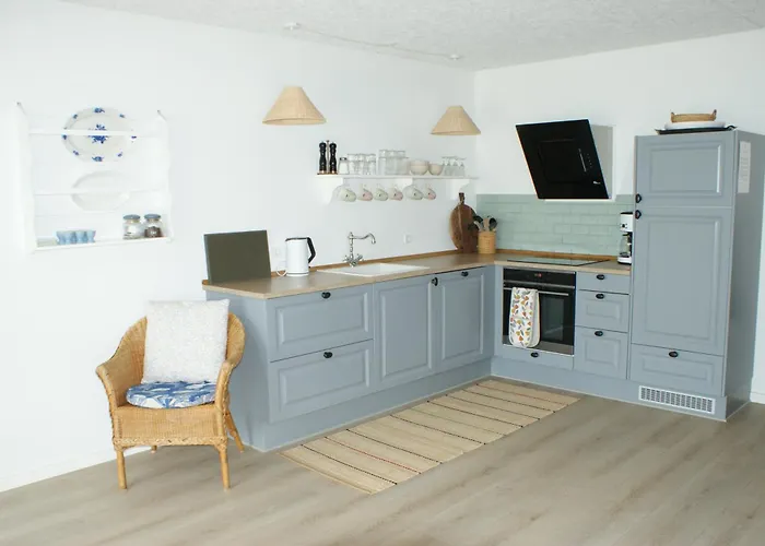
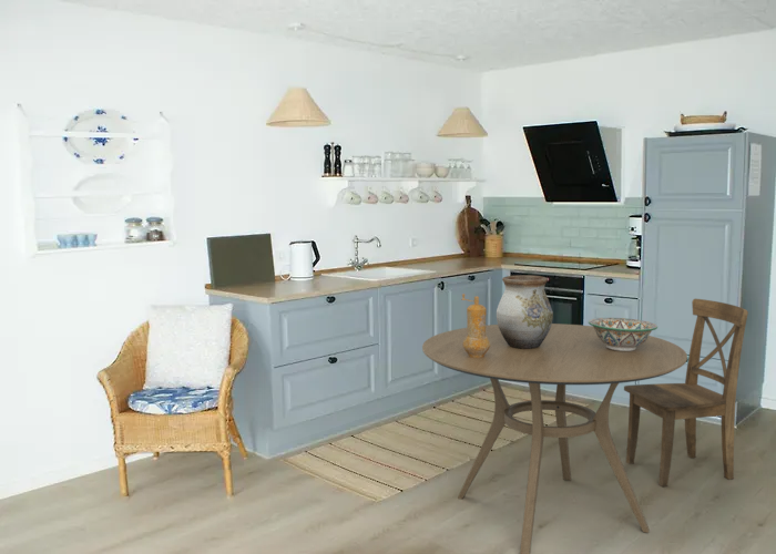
+ dining chair (684, 388)
+ vase (524, 311)
+ dining table (548, 430)
+ pepper mill (473, 325)
+ decorative bowl (622, 335)
